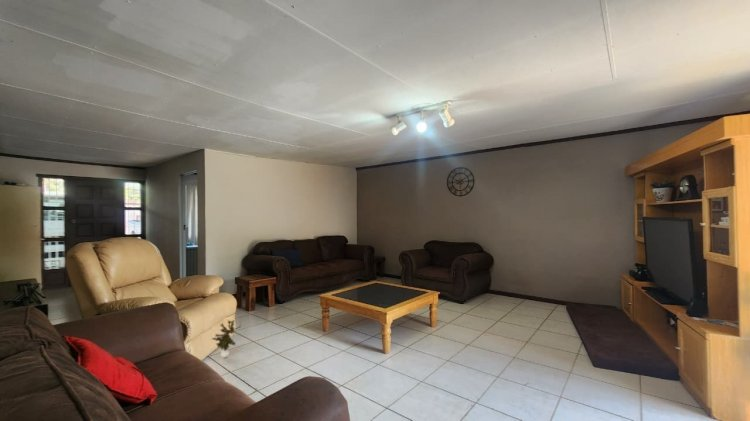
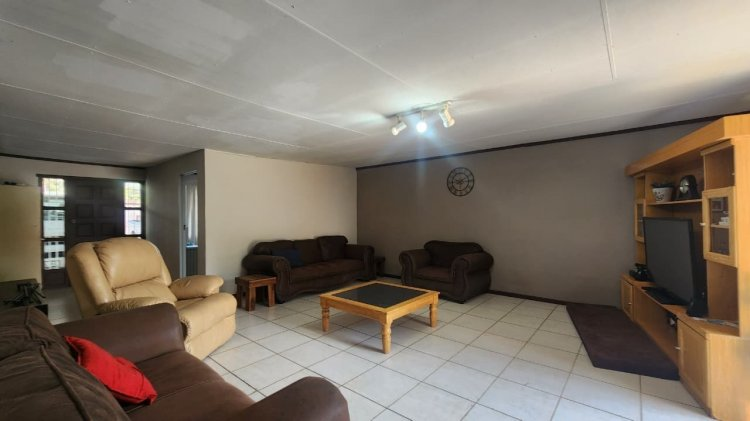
- potted plant (228, 338)
